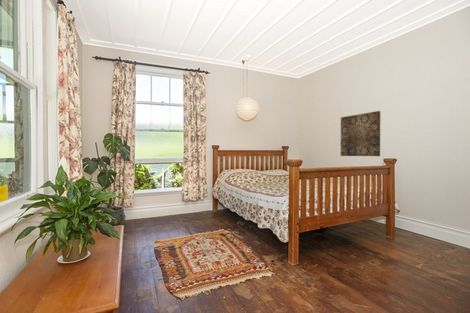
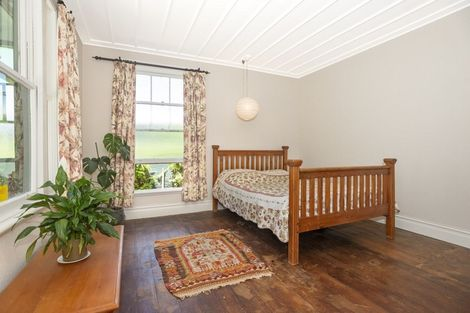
- wall art (358, 135)
